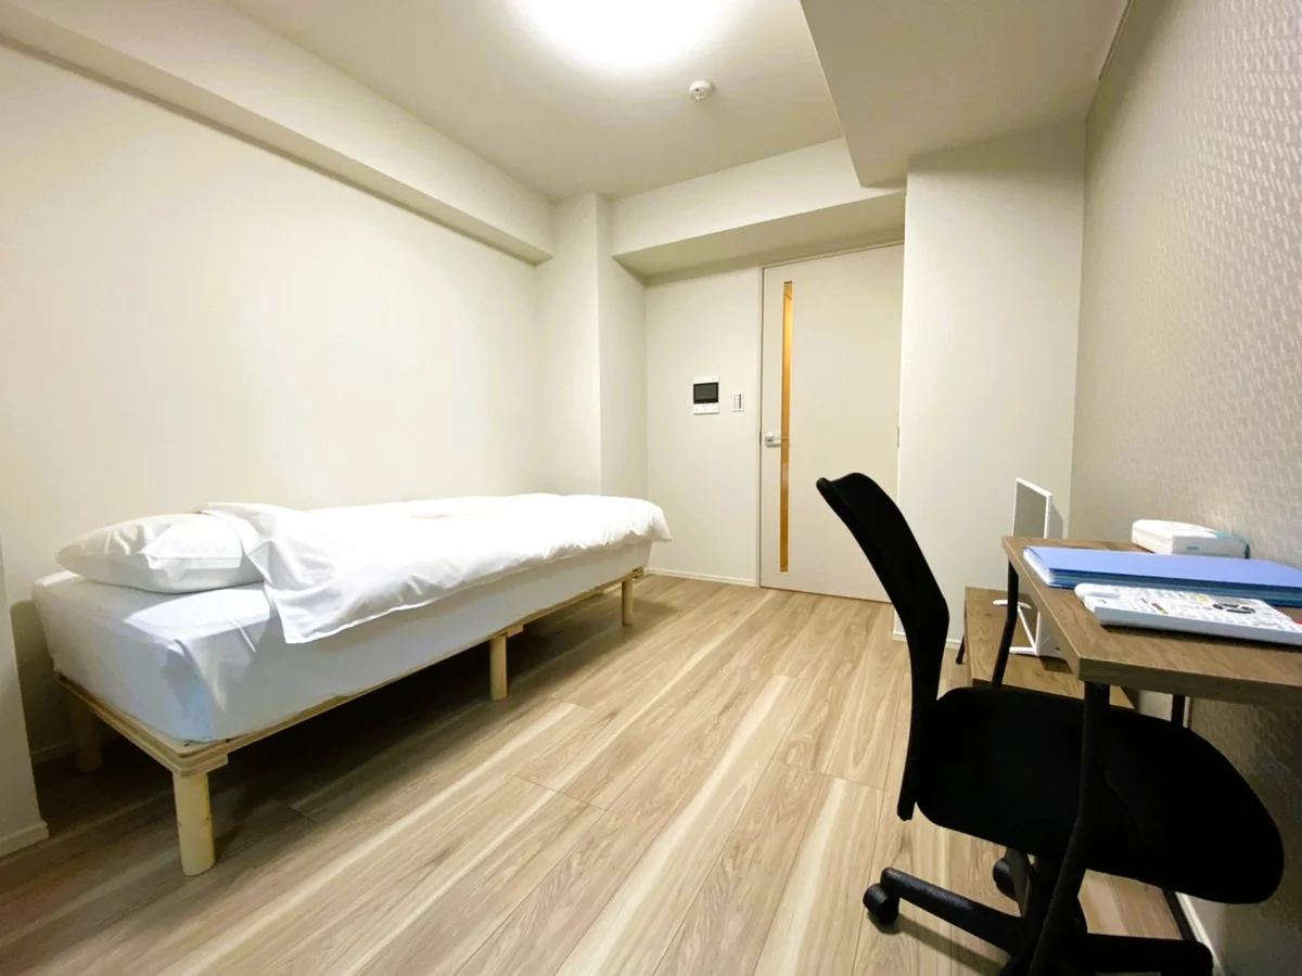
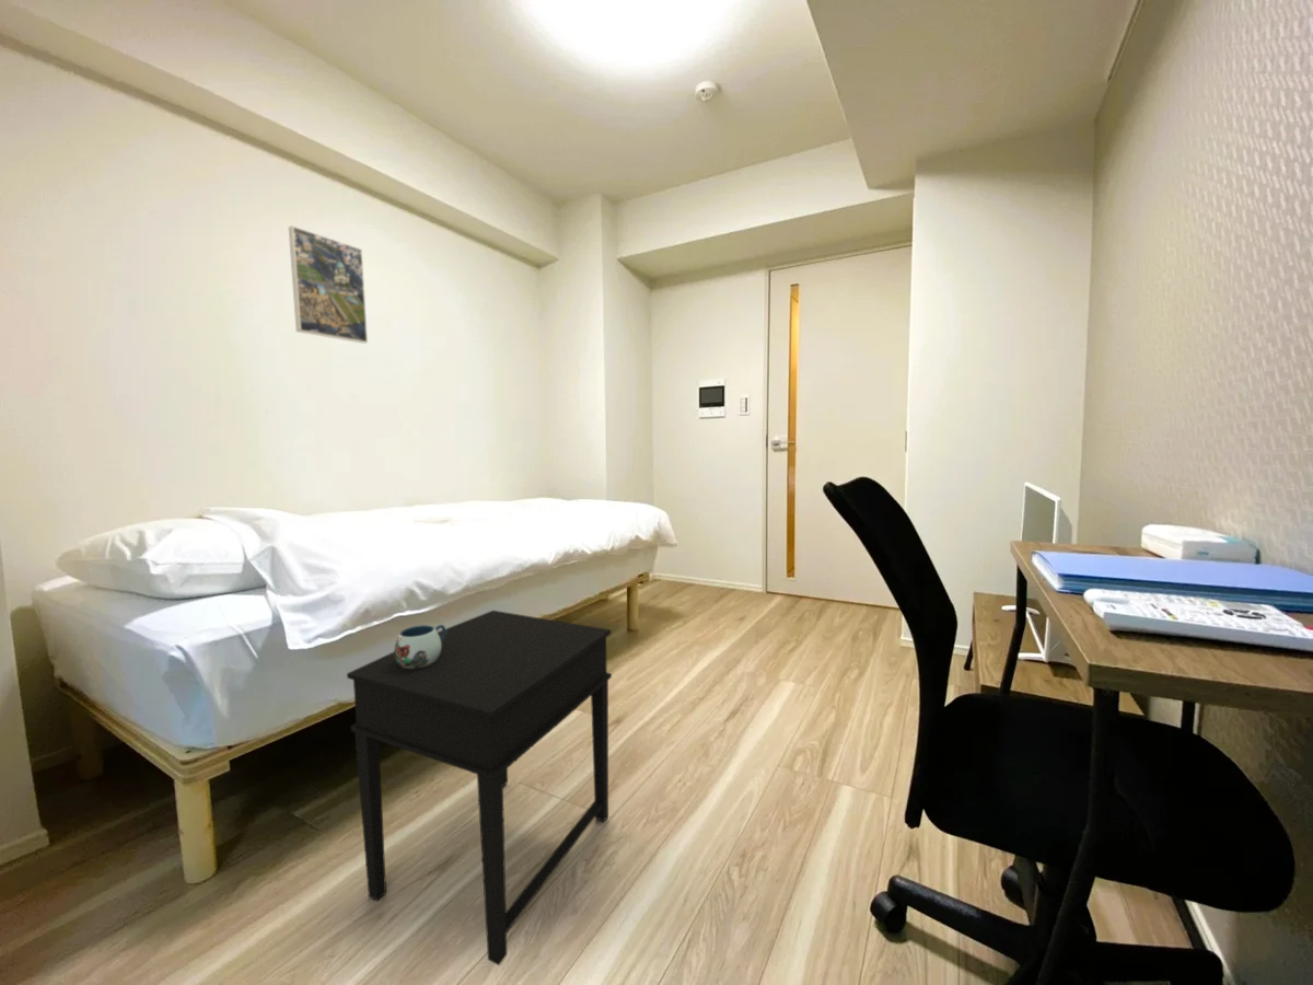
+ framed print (330, 288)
+ side table (493, 752)
+ mug (422, 642)
